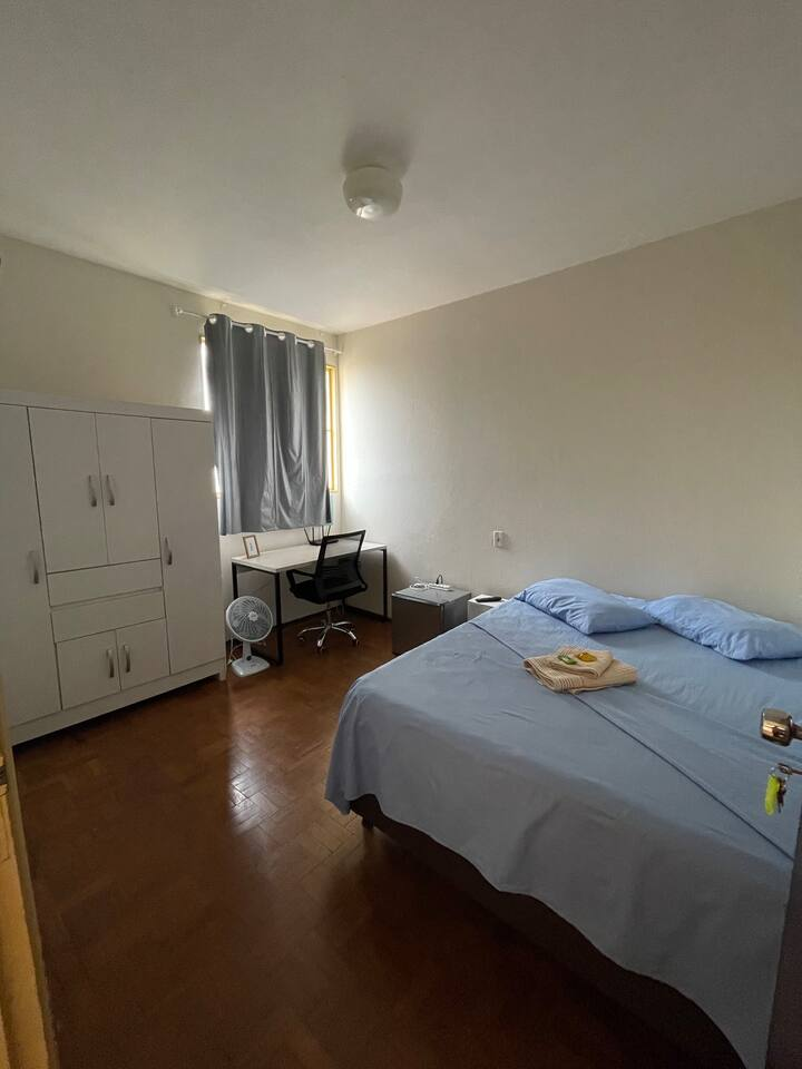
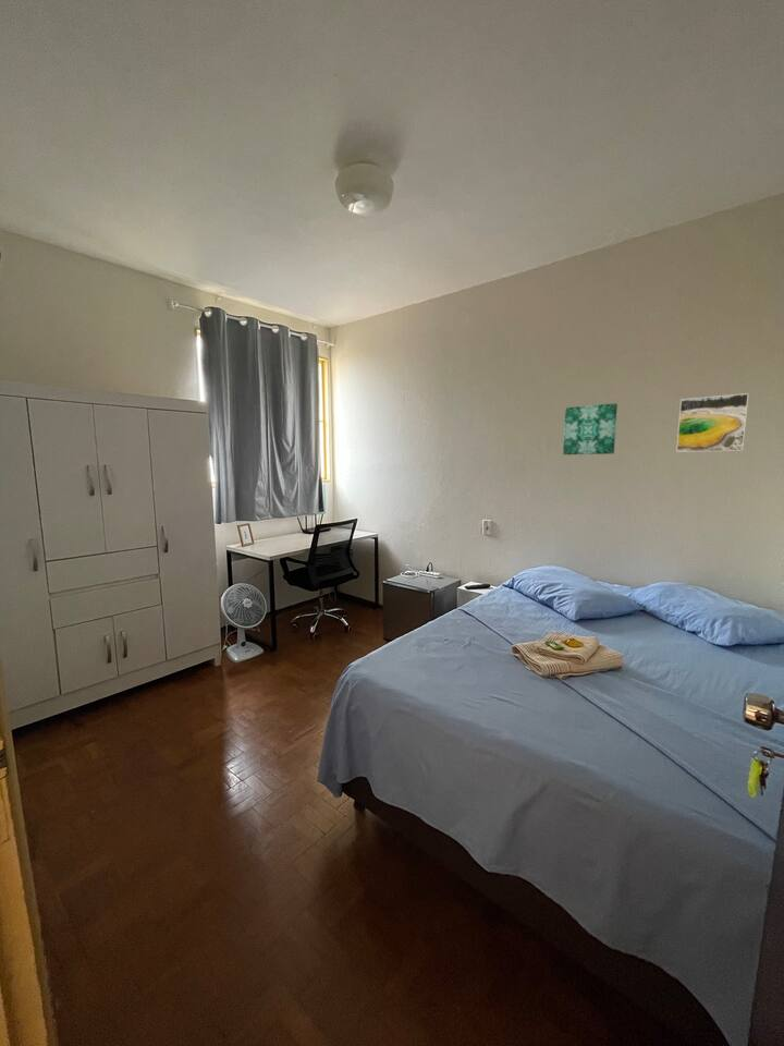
+ wall art (589, 429)
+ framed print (710, 424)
